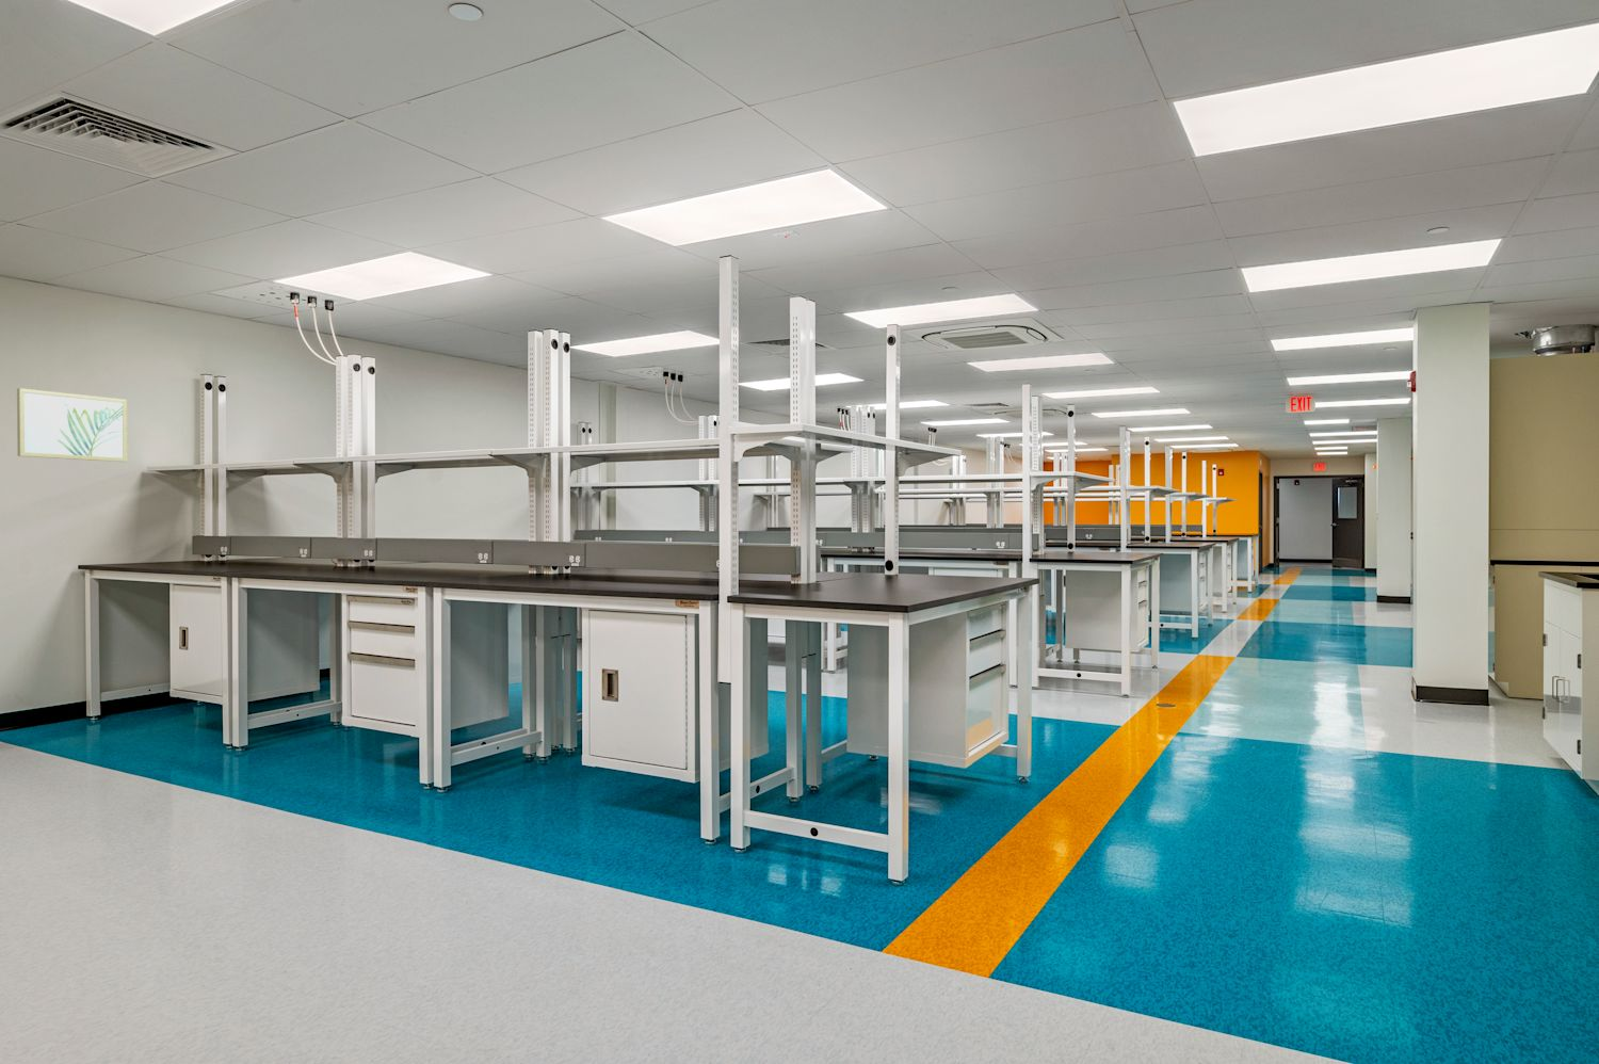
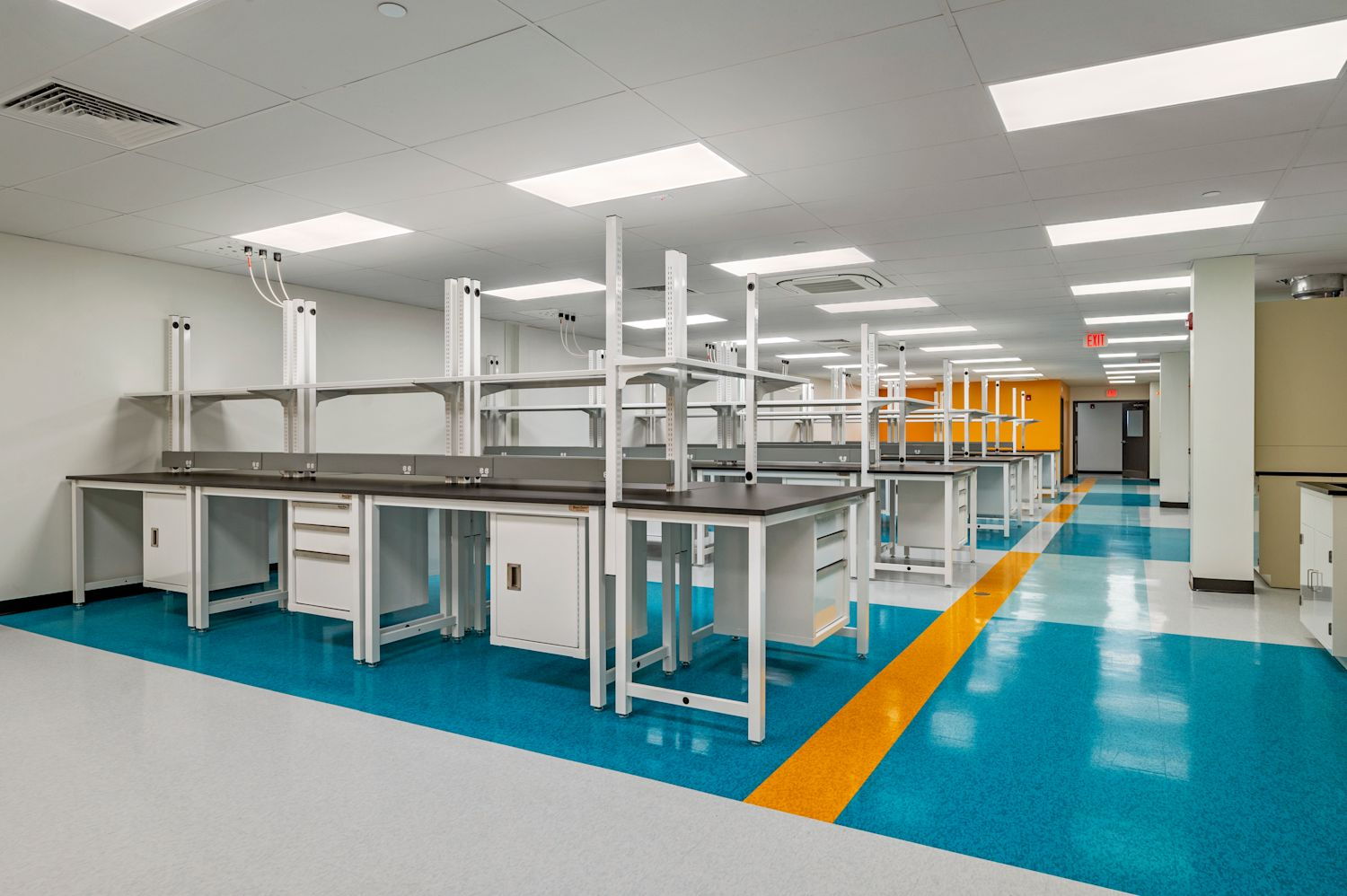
- wall art (74, 426)
